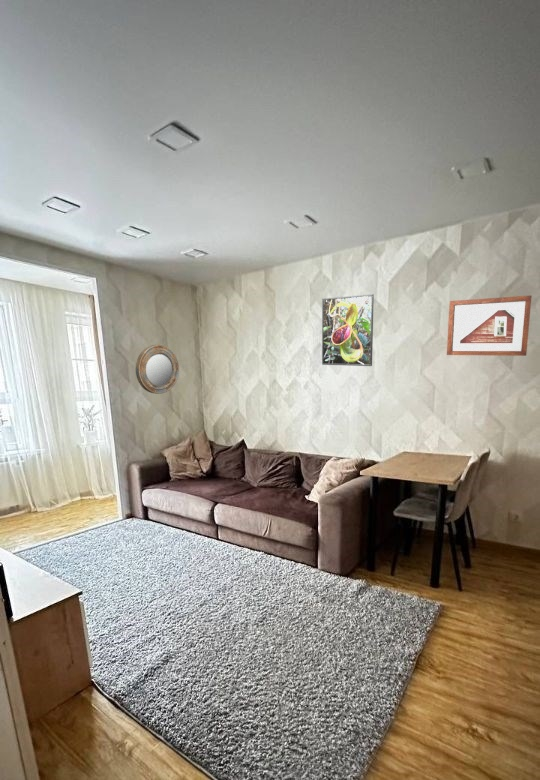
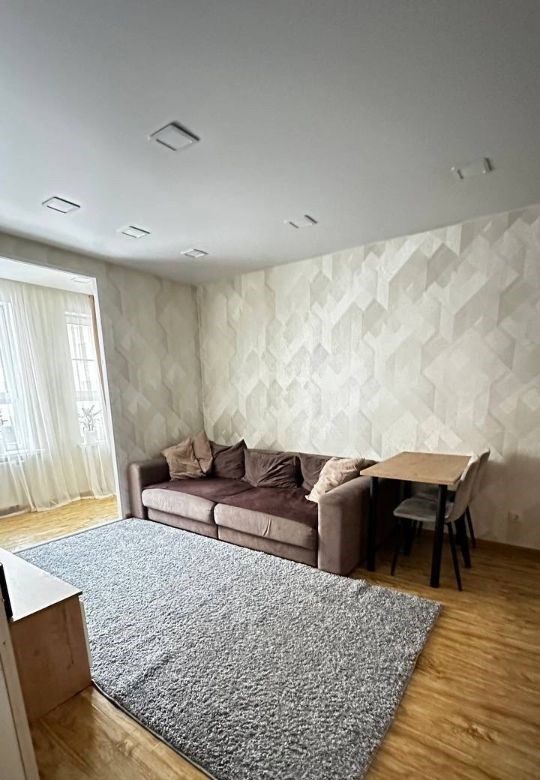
- home mirror (158, 369)
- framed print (346, 331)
- picture frame (486, 327)
